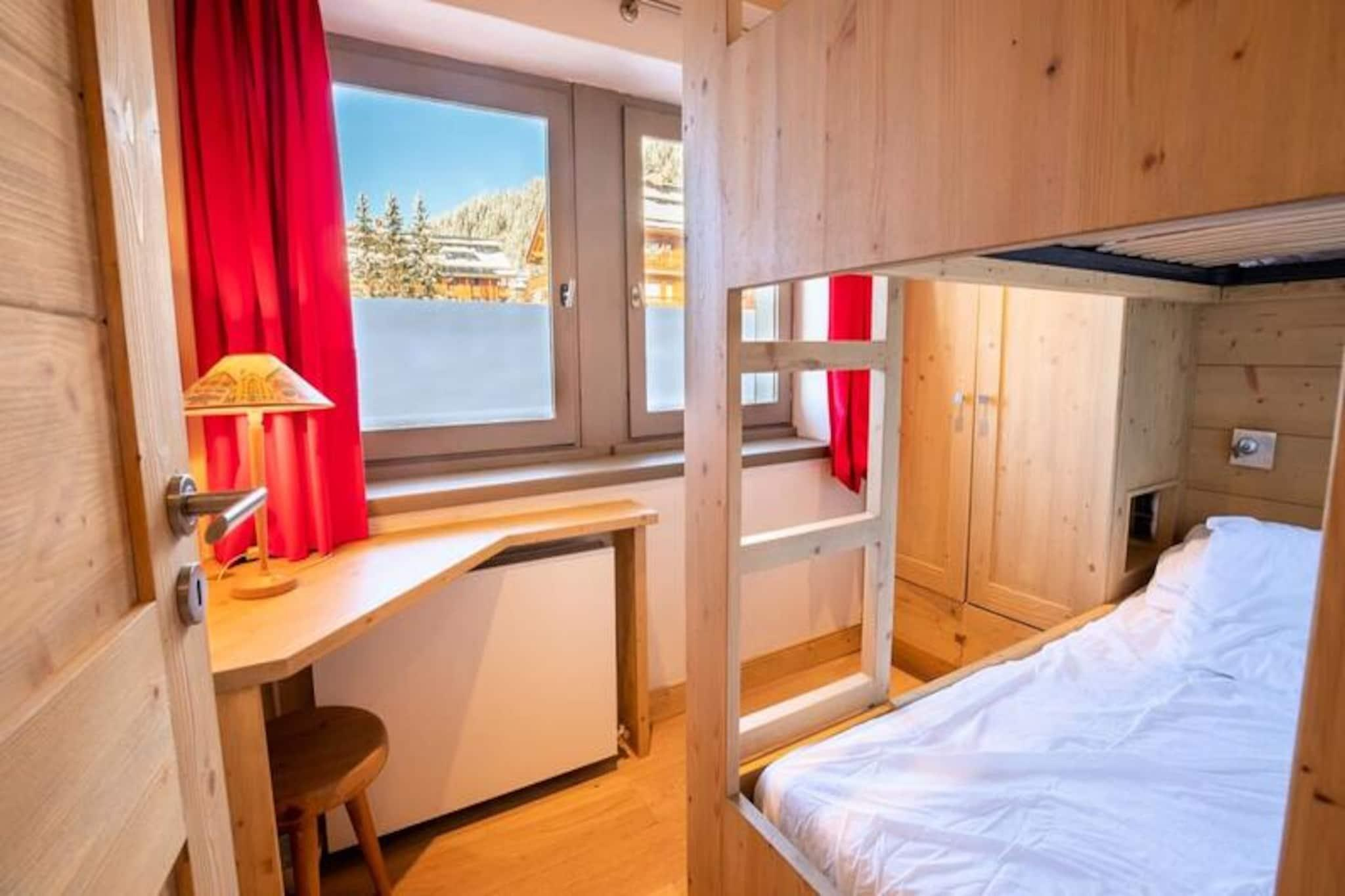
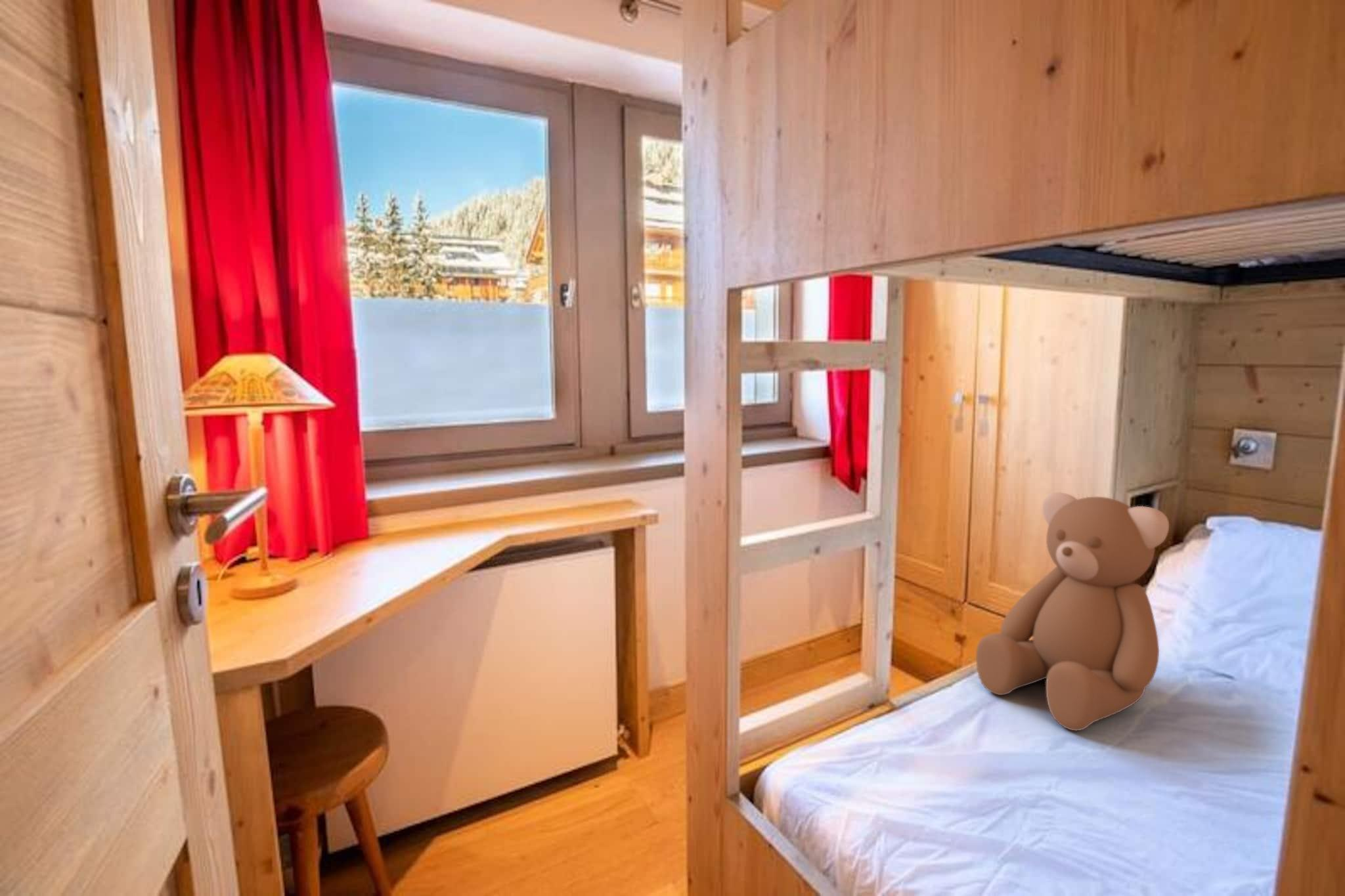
+ teddy bear (1076, 598)
